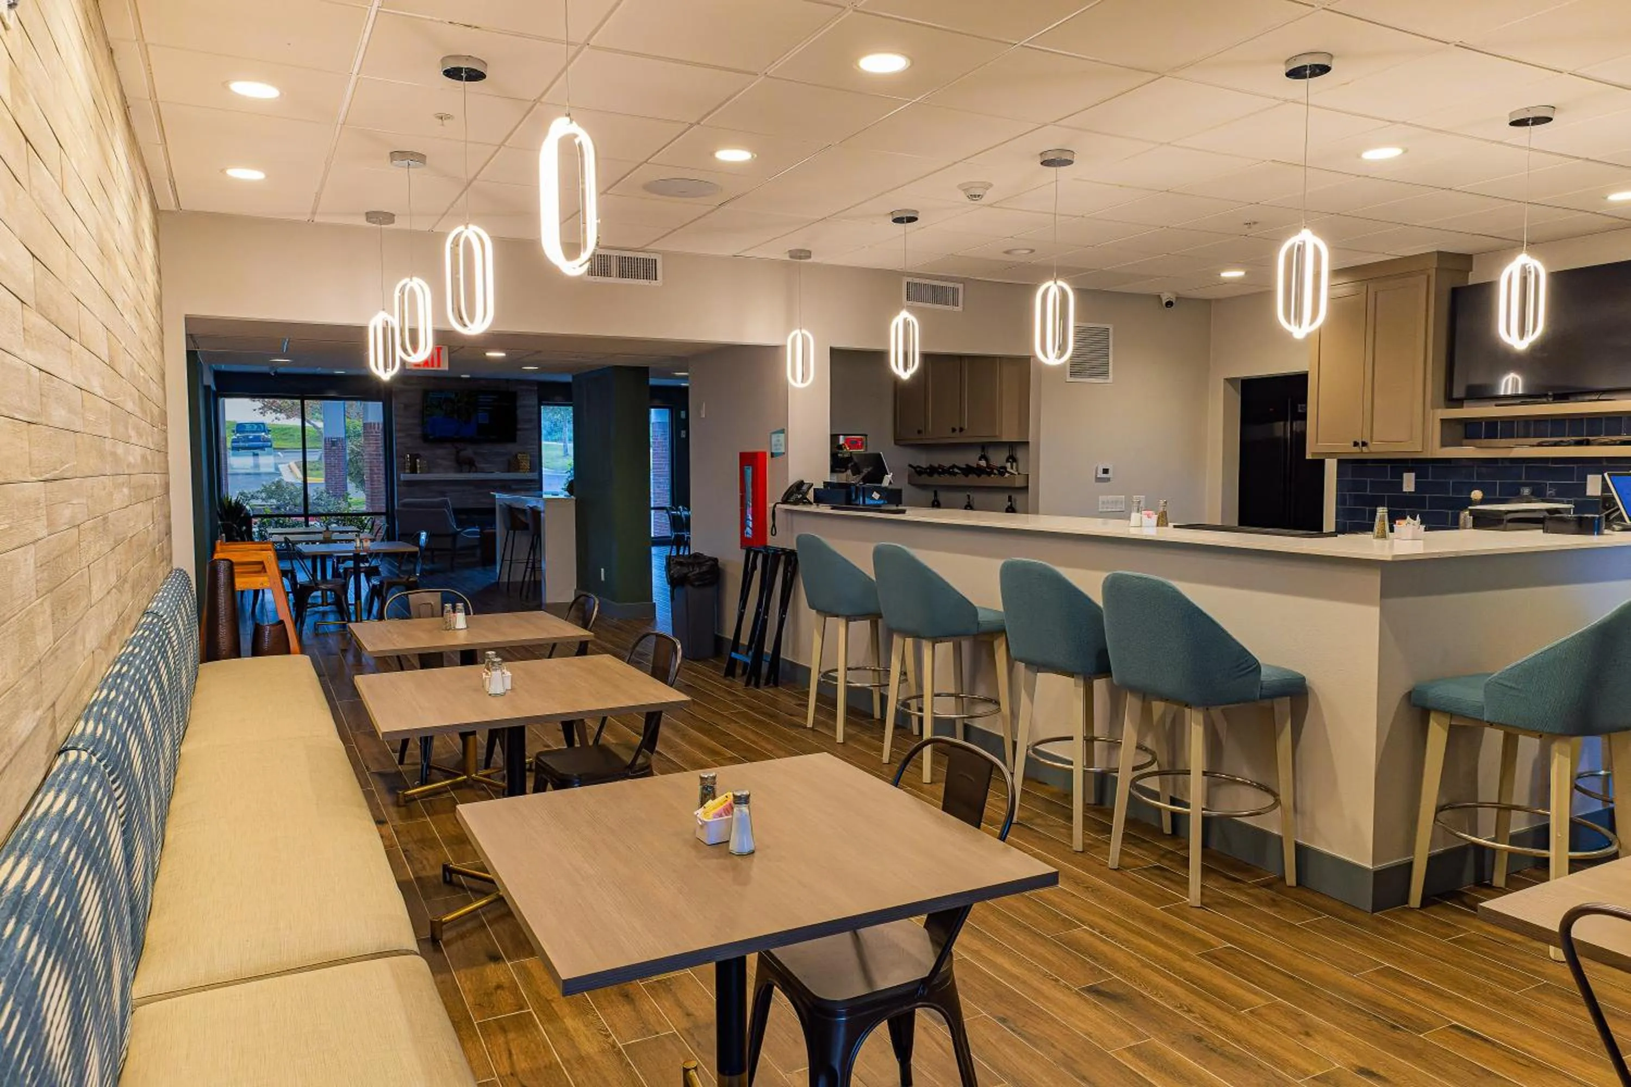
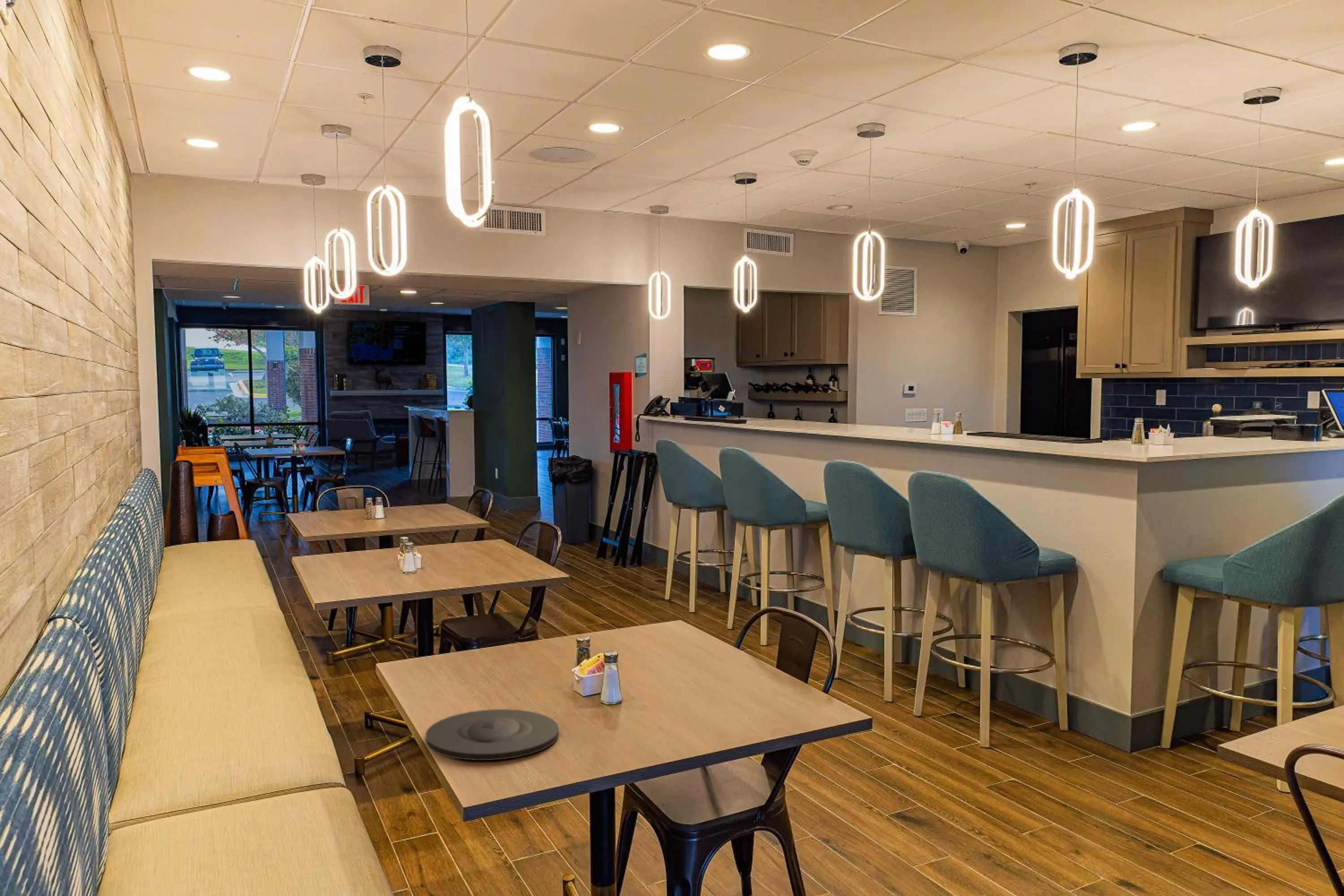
+ plate (493, 729)
